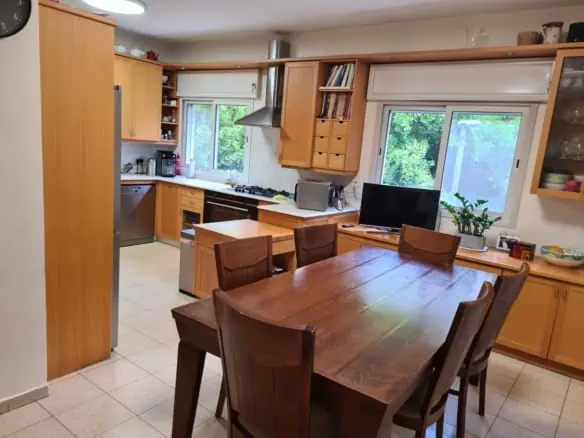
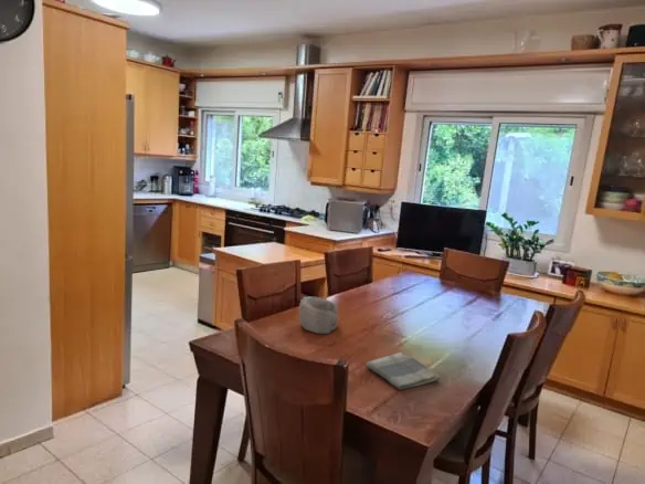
+ dish towel (403, 369)
+ decorative bowl (318, 313)
